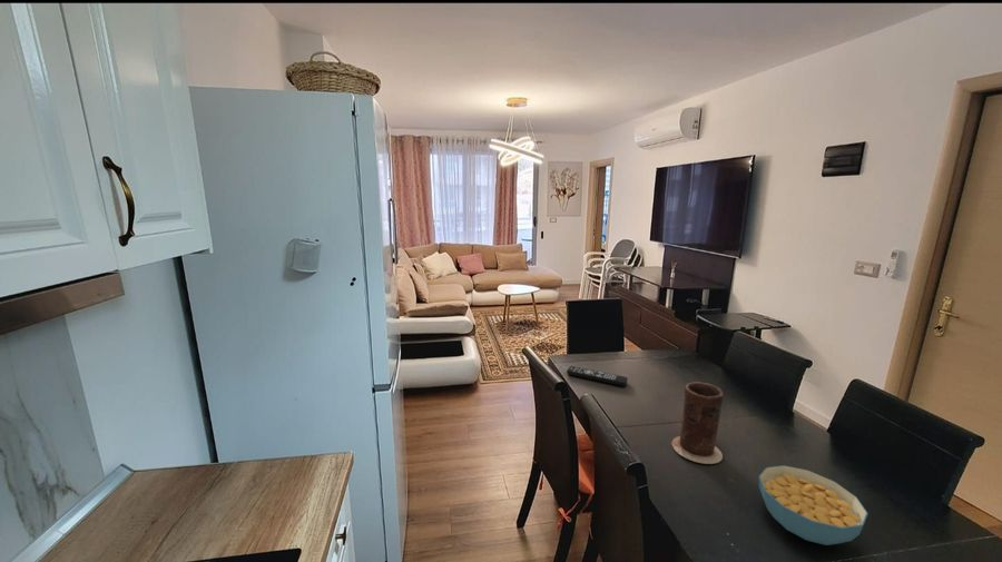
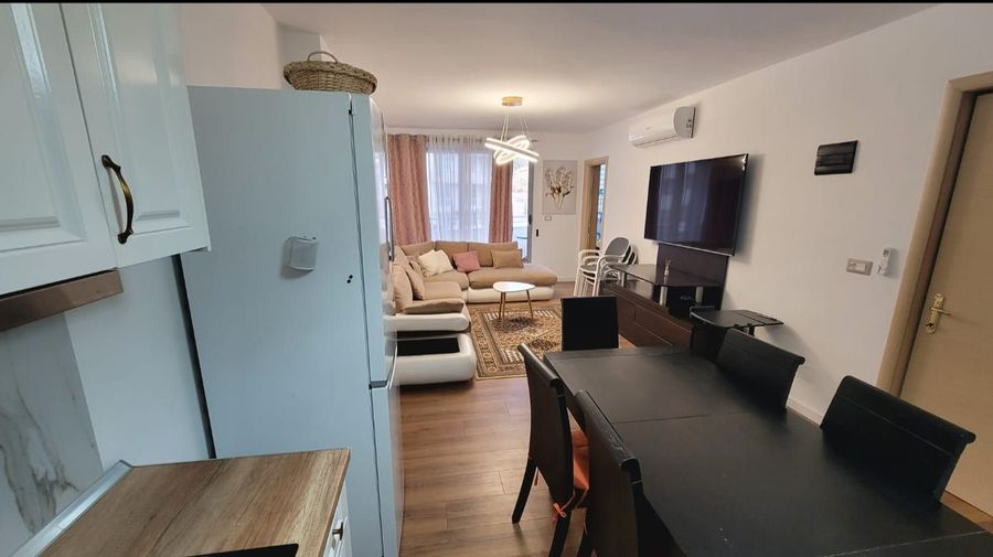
- vase (699, 420)
- cereal bowl (806, 511)
- remote control (596, 375)
